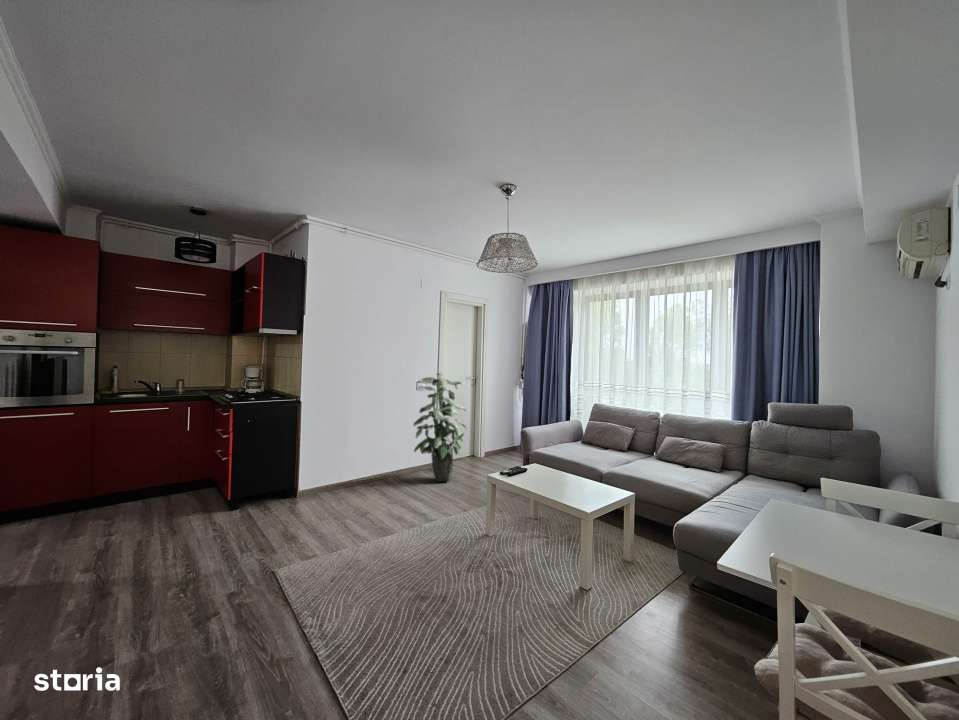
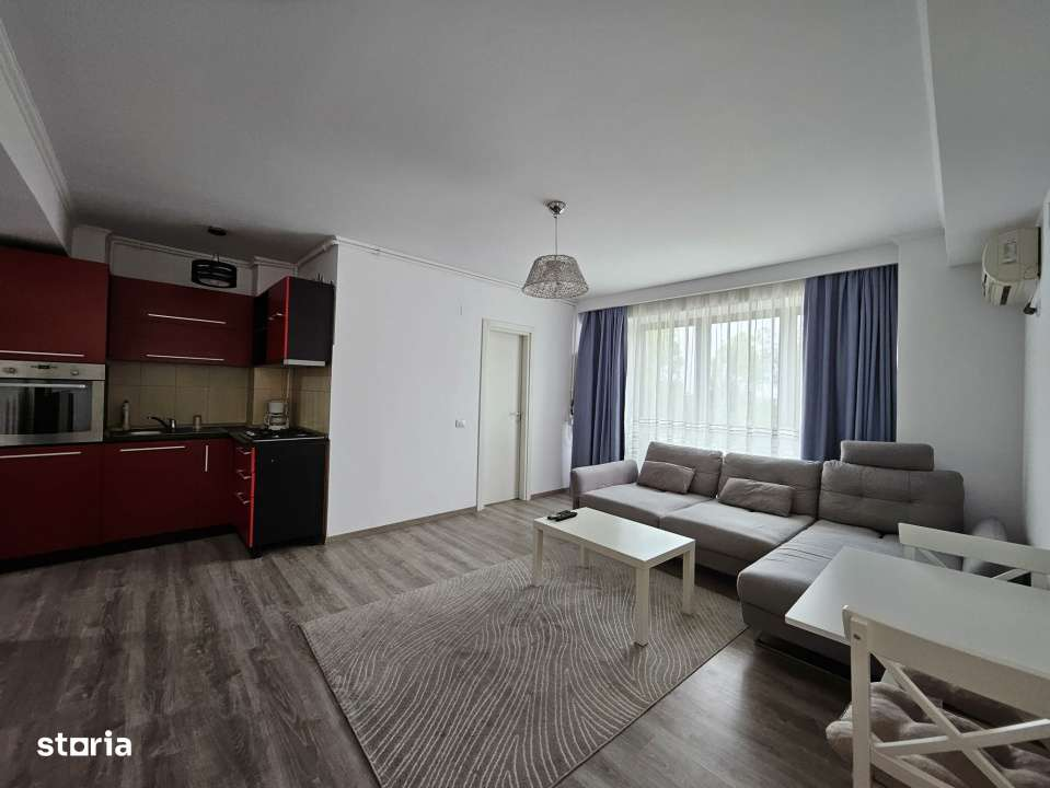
- indoor plant (439, 426)
